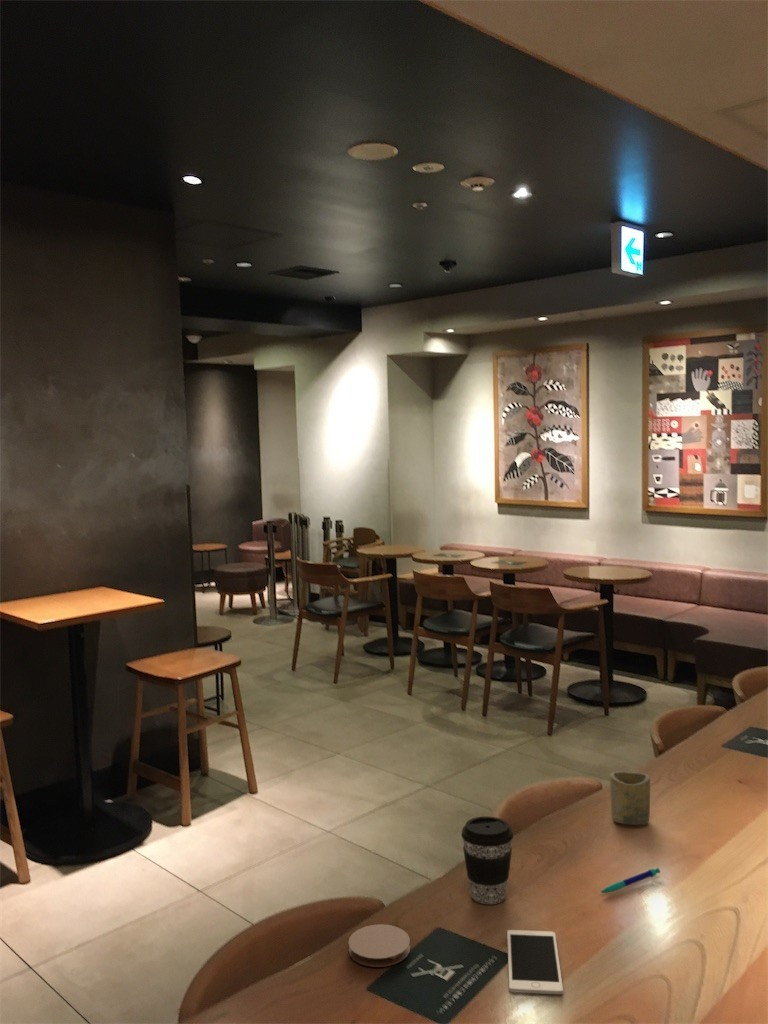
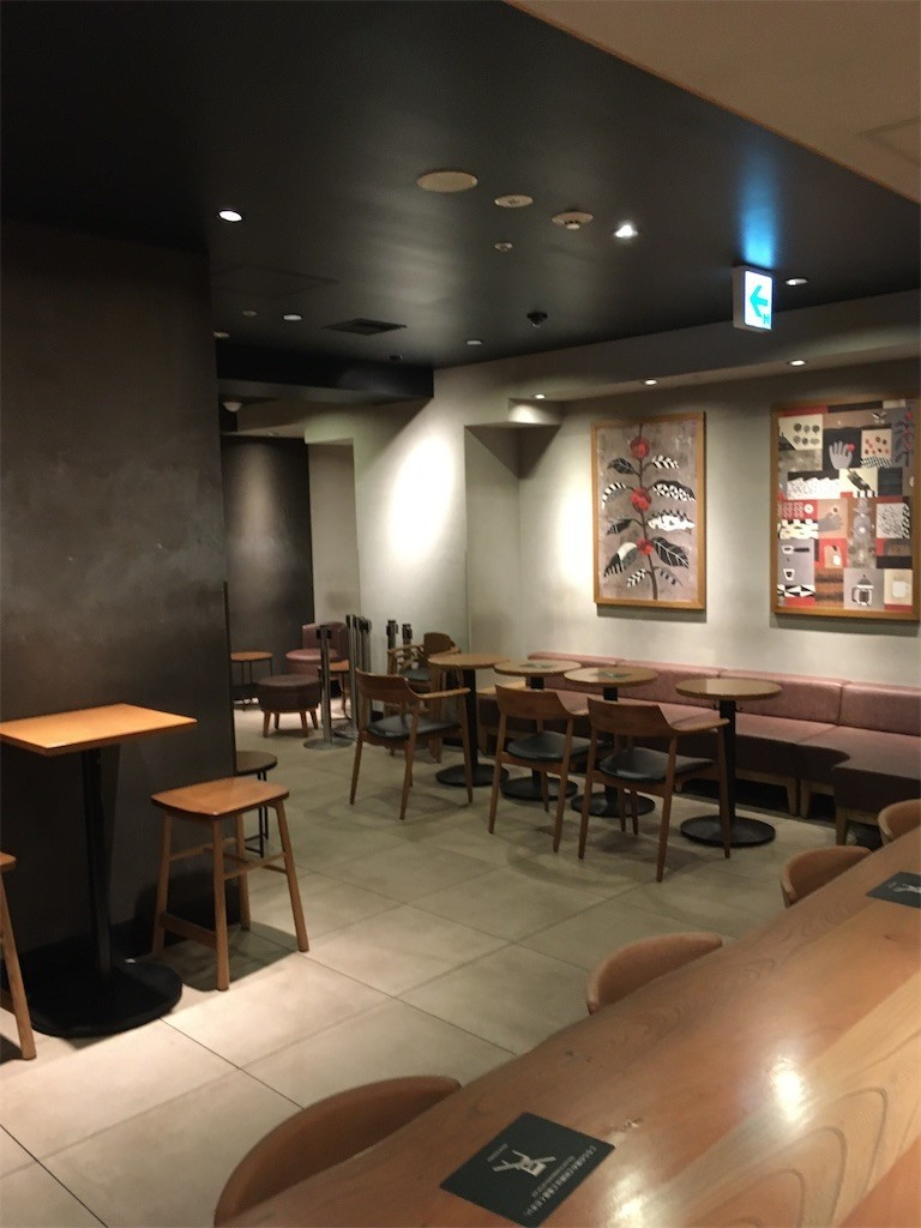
- cup (630, 798)
- coaster (379, 944)
- cell phone (533, 960)
- coffee cup (487, 860)
- pen (629, 880)
